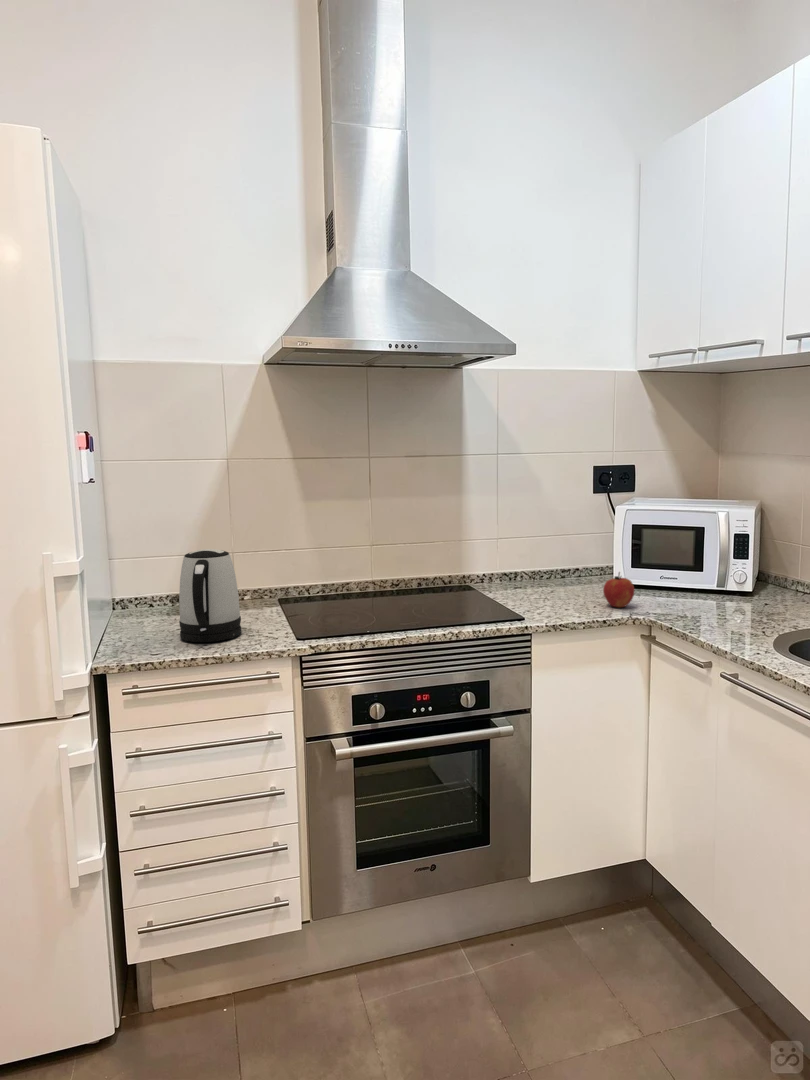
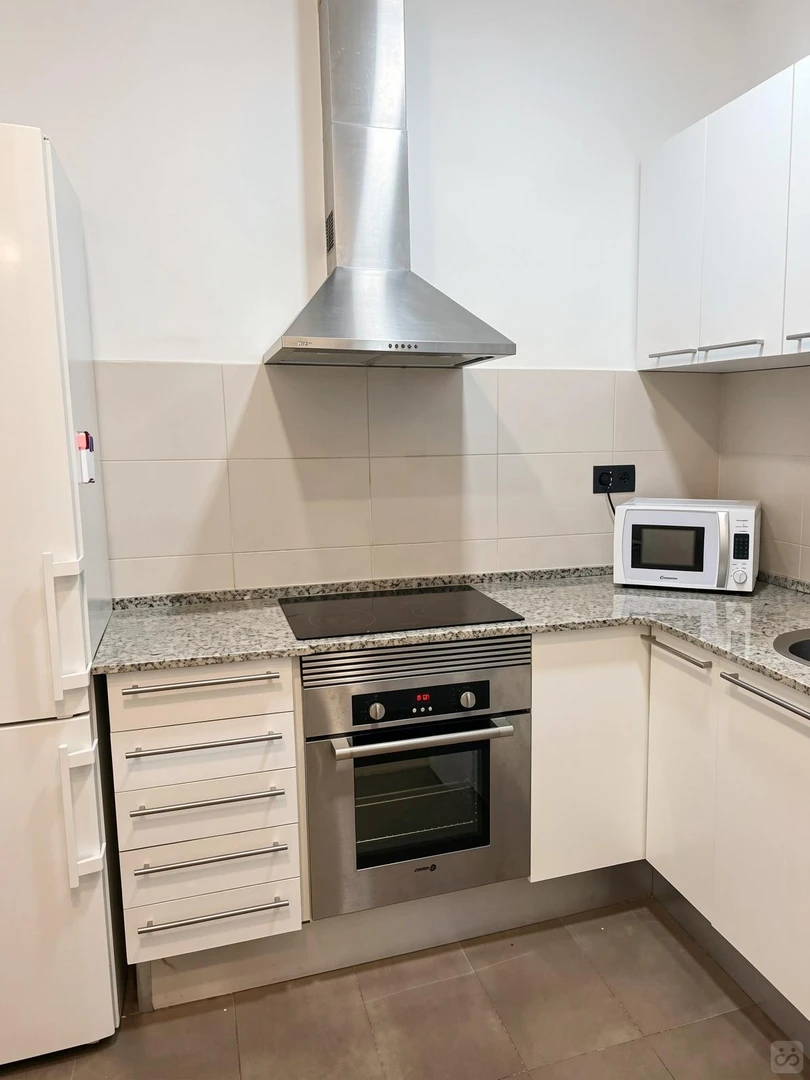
- apple (618, 589)
- kettle (207, 594)
